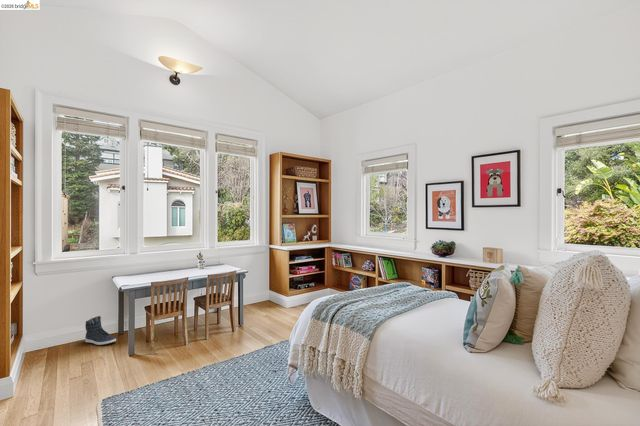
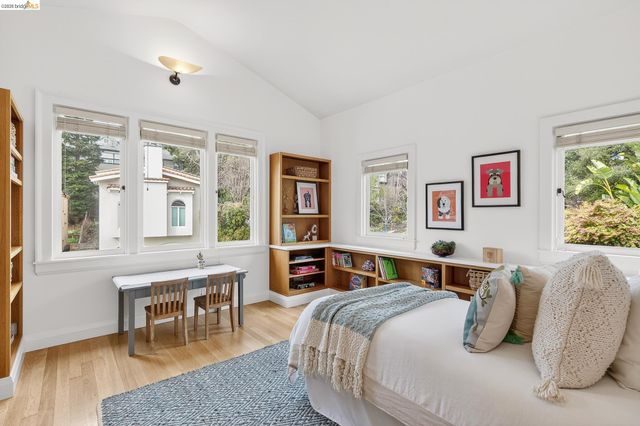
- sneaker (100, 329)
